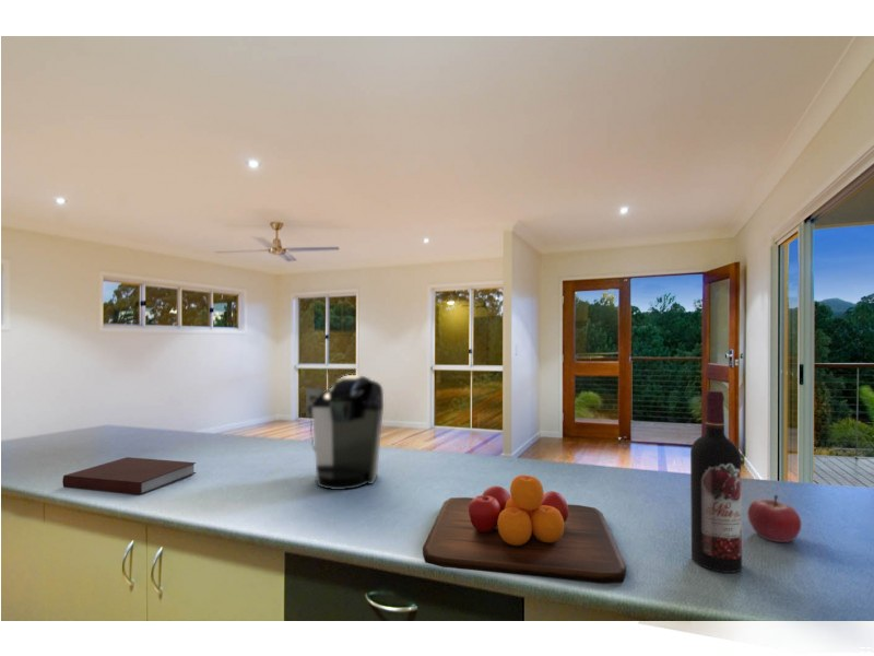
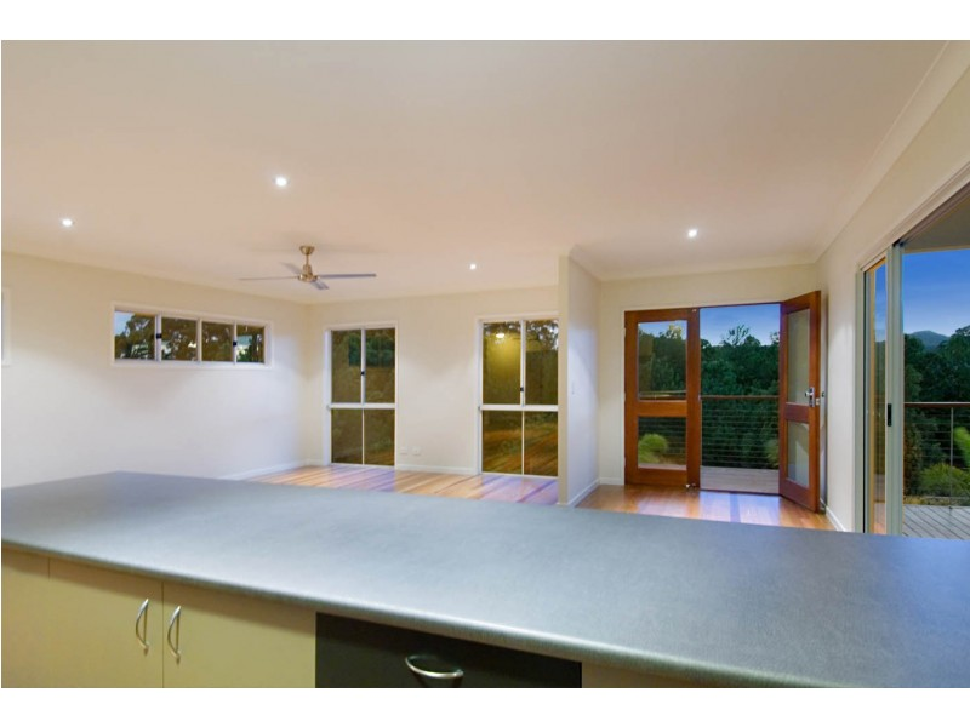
- fruit (773, 515)
- chopping board (520, 503)
- coffee maker (332, 425)
- notebook (132, 473)
- wine bottle (714, 476)
